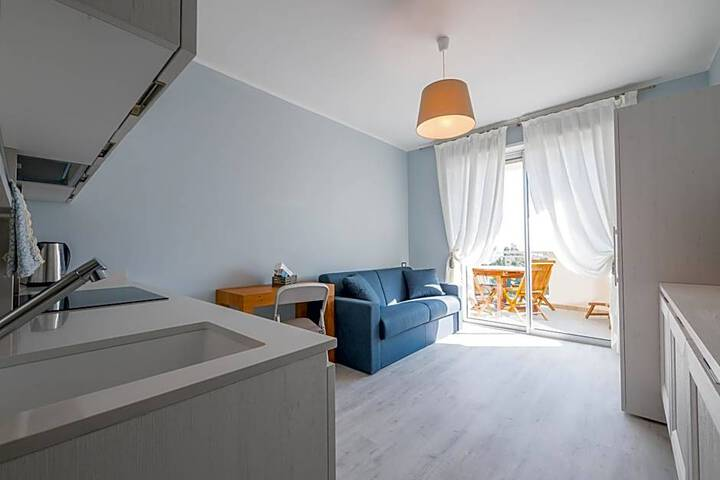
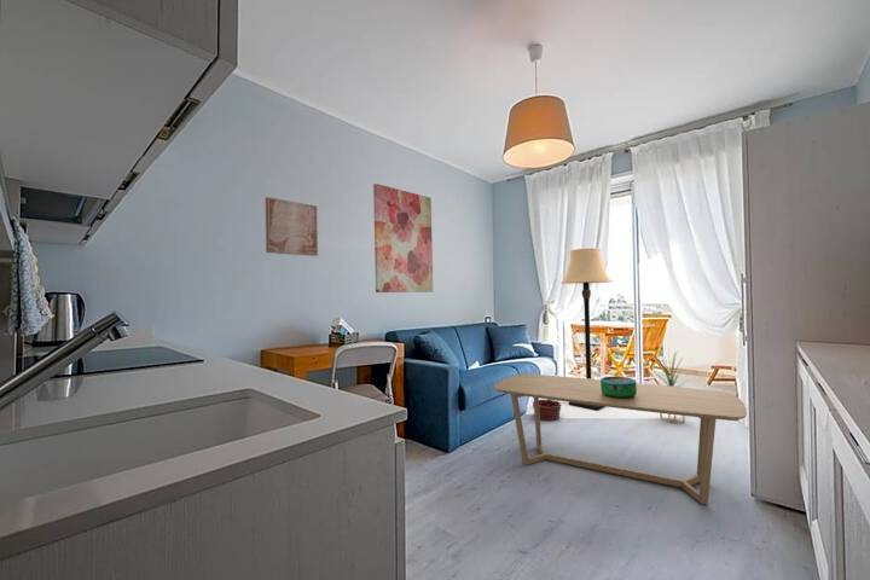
+ basket (546, 400)
+ decorative bowl (617, 387)
+ lamp (587, 326)
+ wall art (405, 242)
+ wall art (292, 227)
+ house plant (672, 383)
+ coffee table (607, 406)
